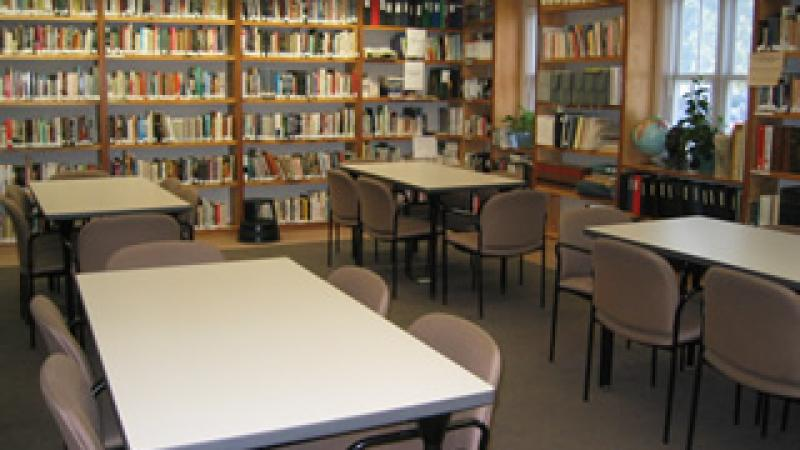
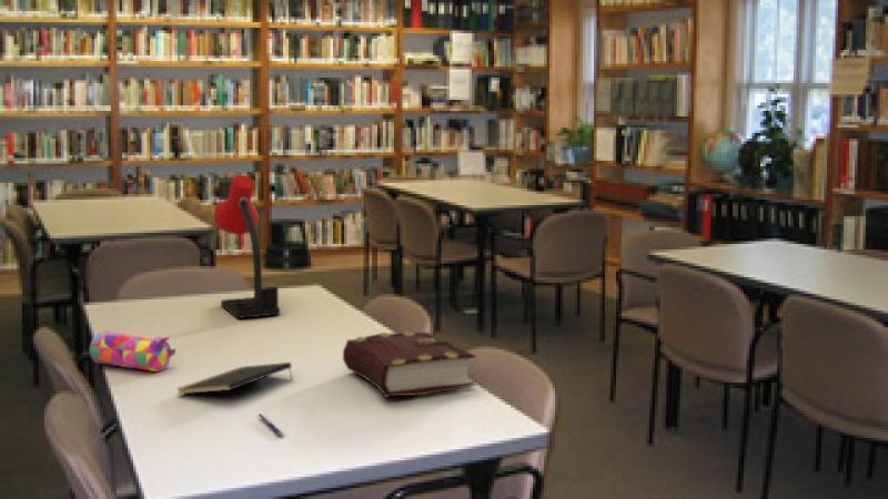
+ desk lamp (251, 242)
+ book (406, 361)
+ pencil case (131, 350)
+ pen (270, 424)
+ notepad (235, 377)
